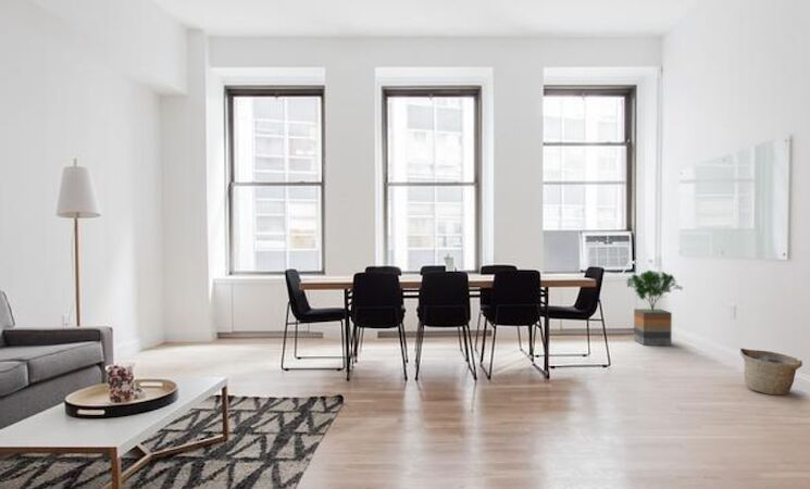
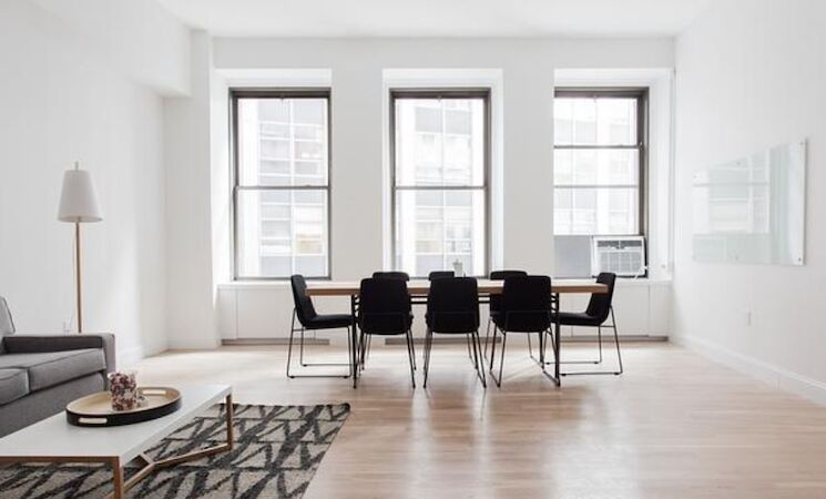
- basket (770, 371)
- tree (652, 306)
